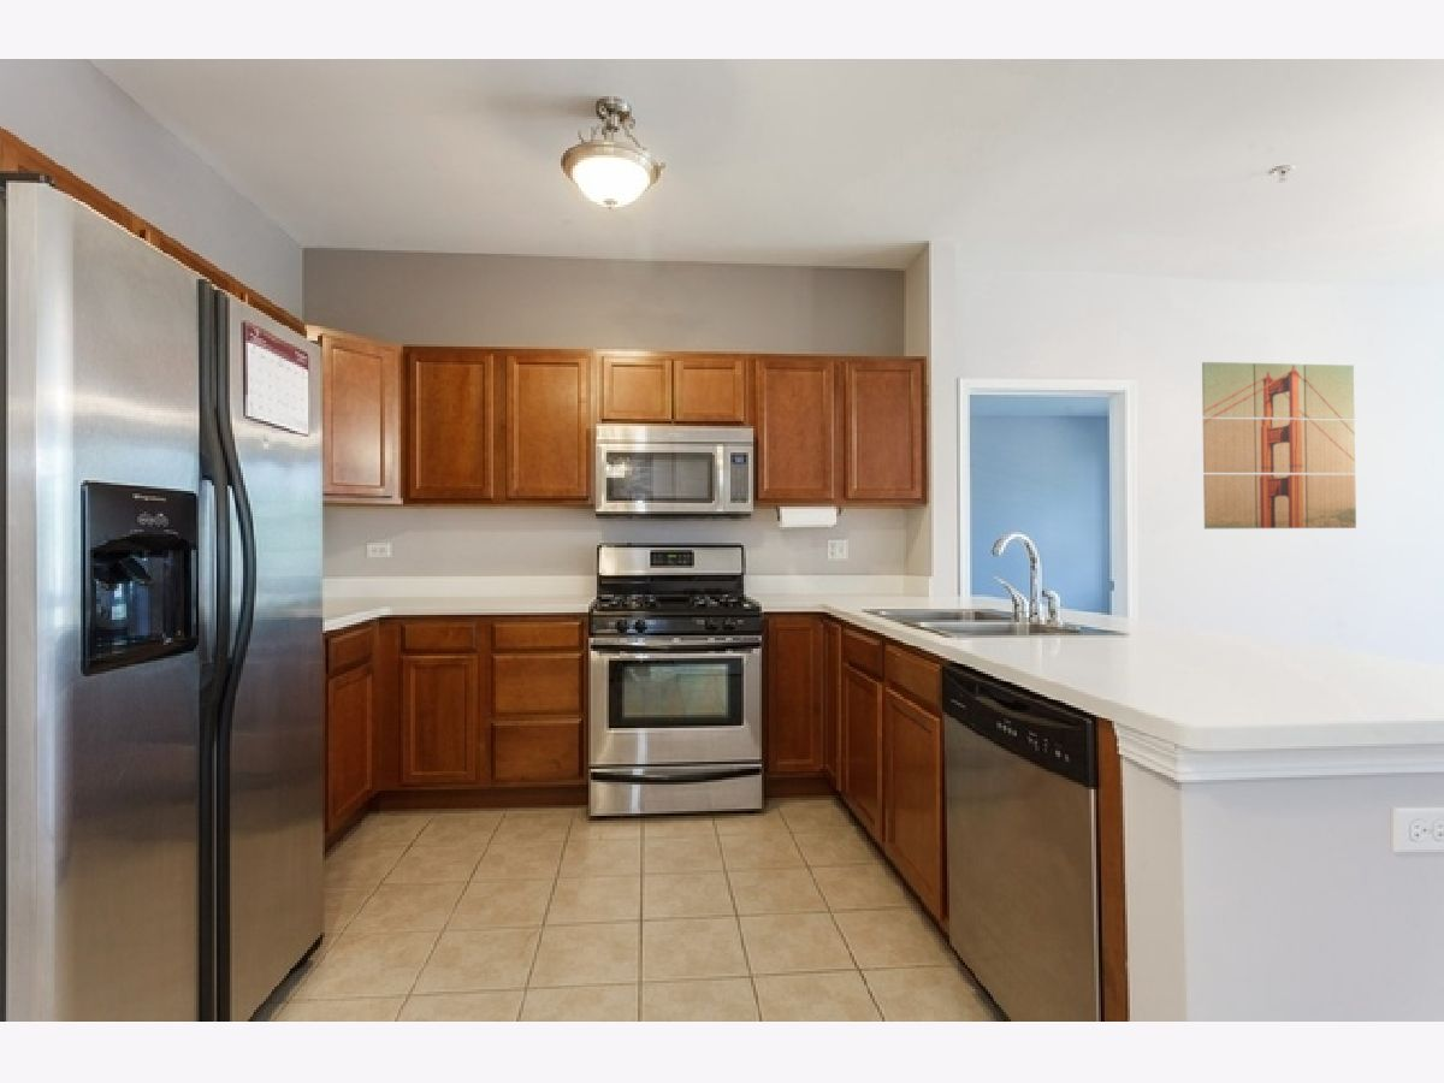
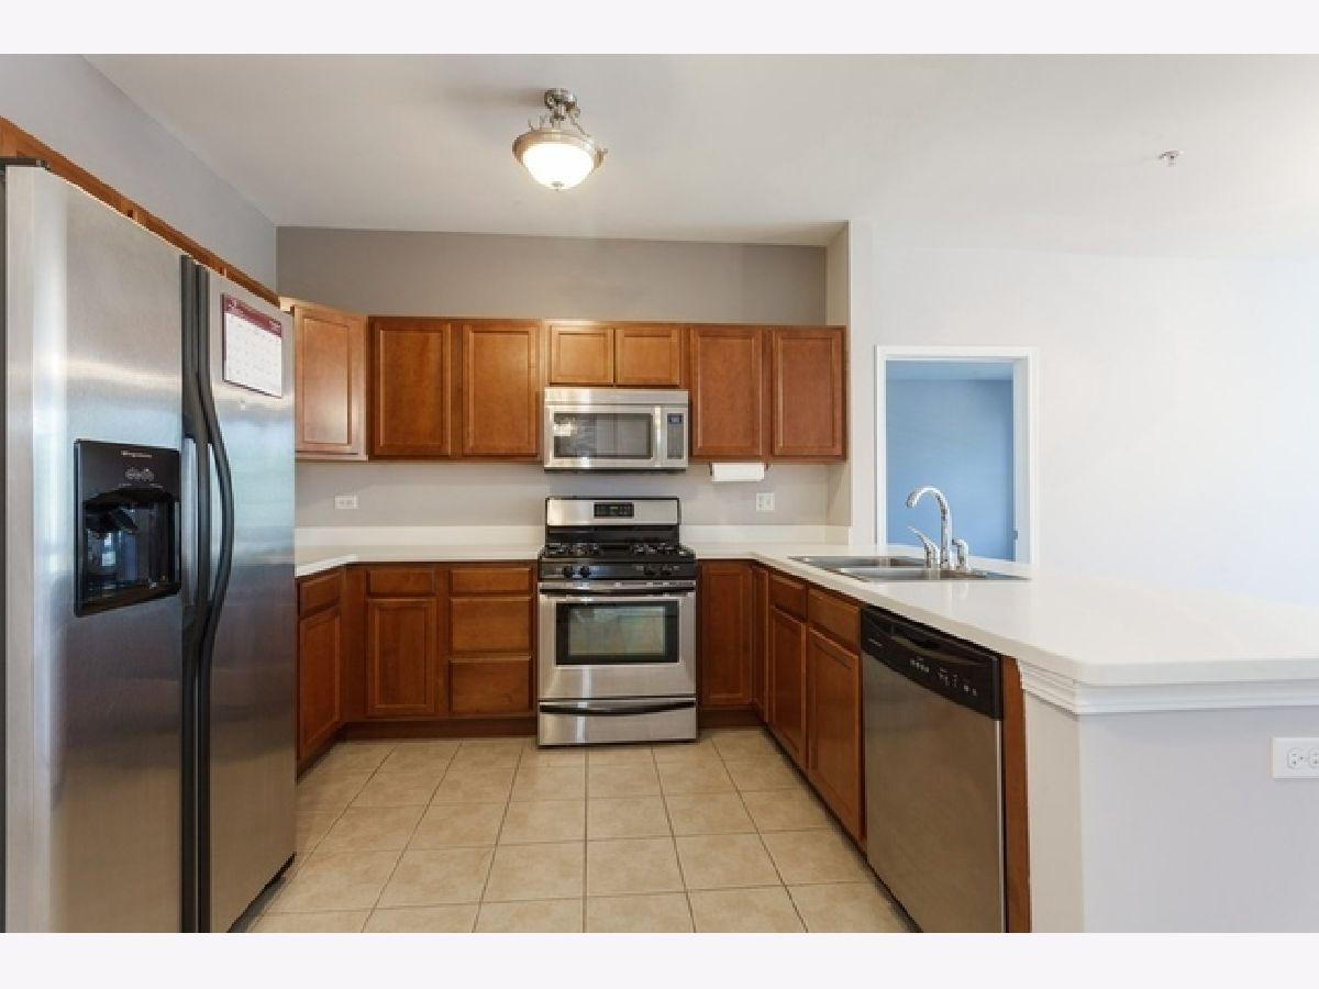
- wall art (1279, 445)
